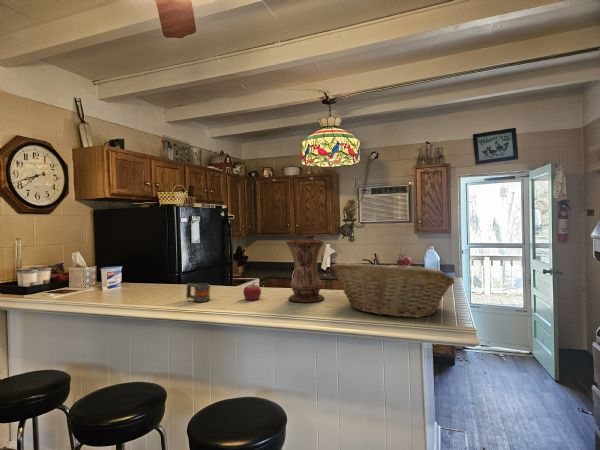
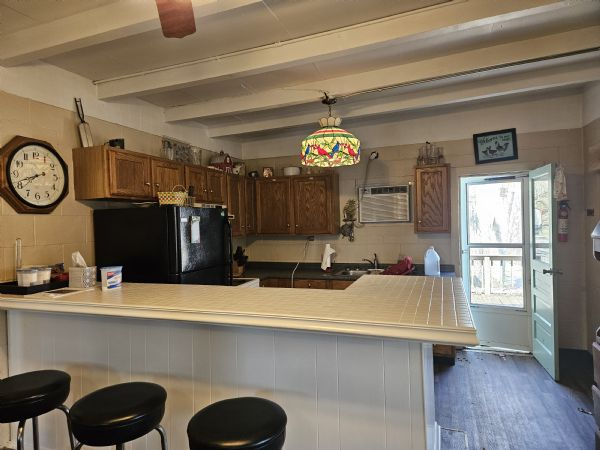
- fruit basket (389, 283)
- vase (305, 269)
- mug (198, 291)
- fruit (252, 290)
